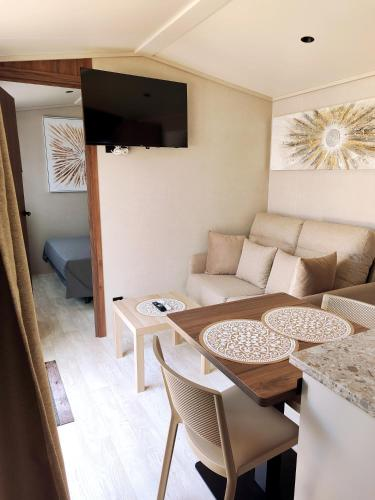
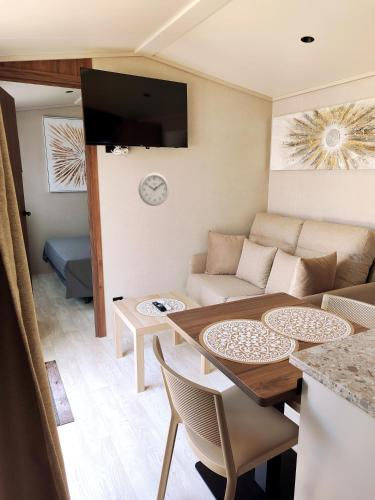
+ wall clock (154, 189)
